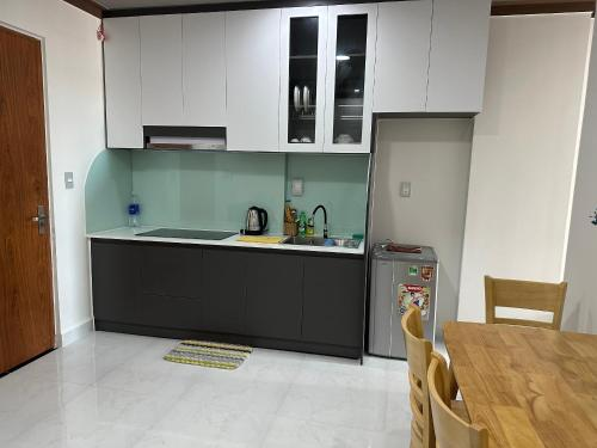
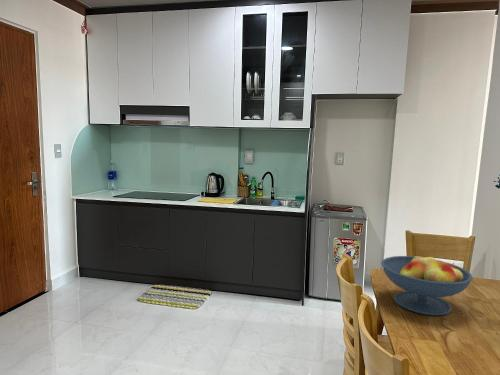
+ fruit bowl (423, 279)
